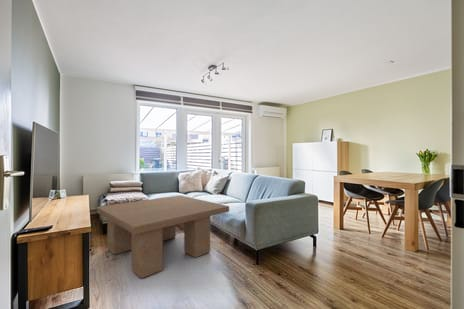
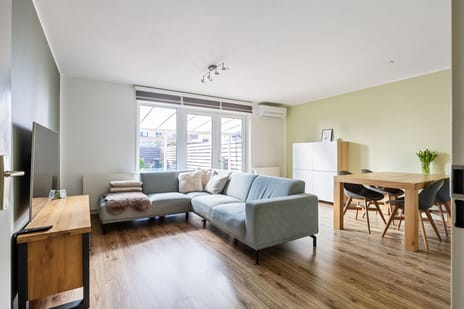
- coffee table (163, 228)
